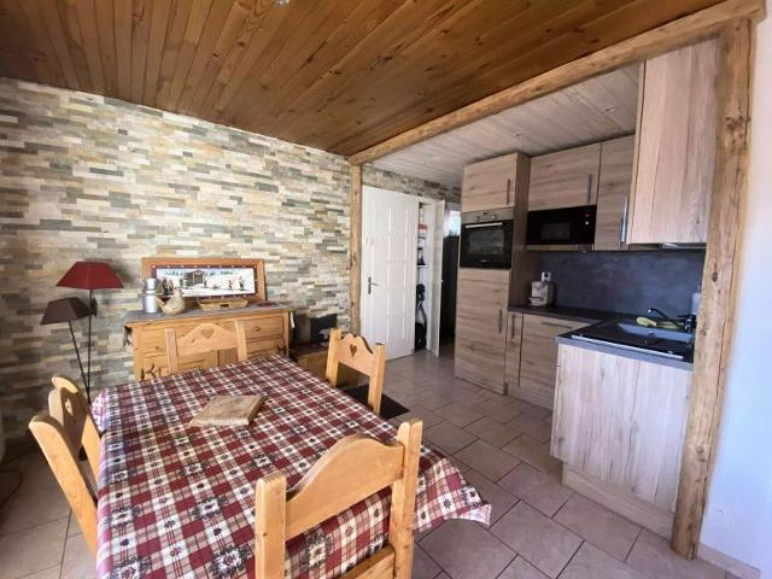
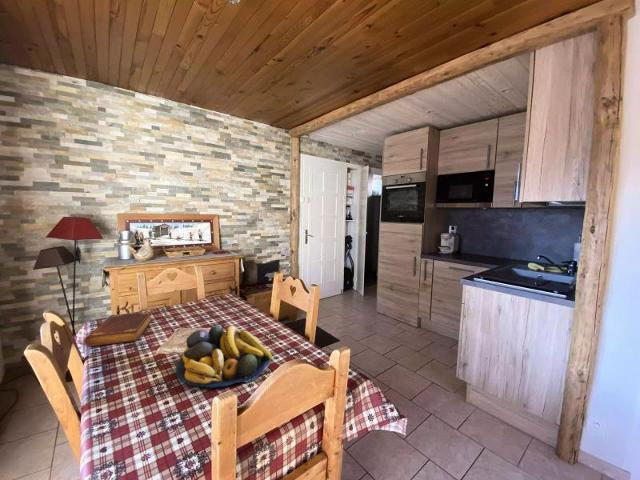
+ book (122, 327)
+ fruit bowl (225, 346)
